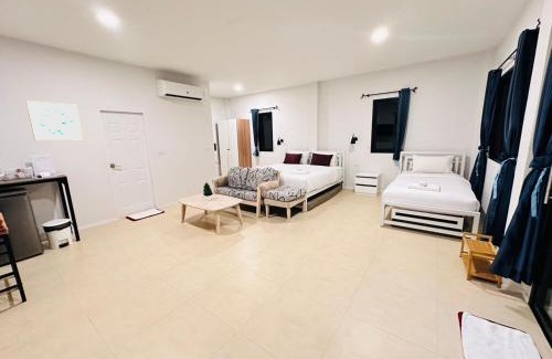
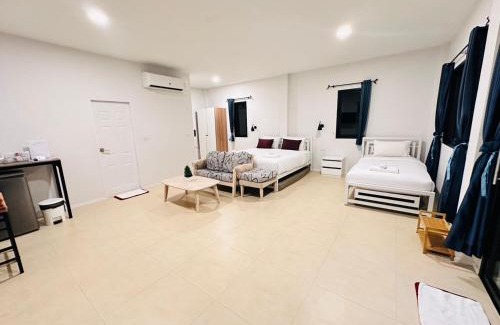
- wall art (56, 122)
